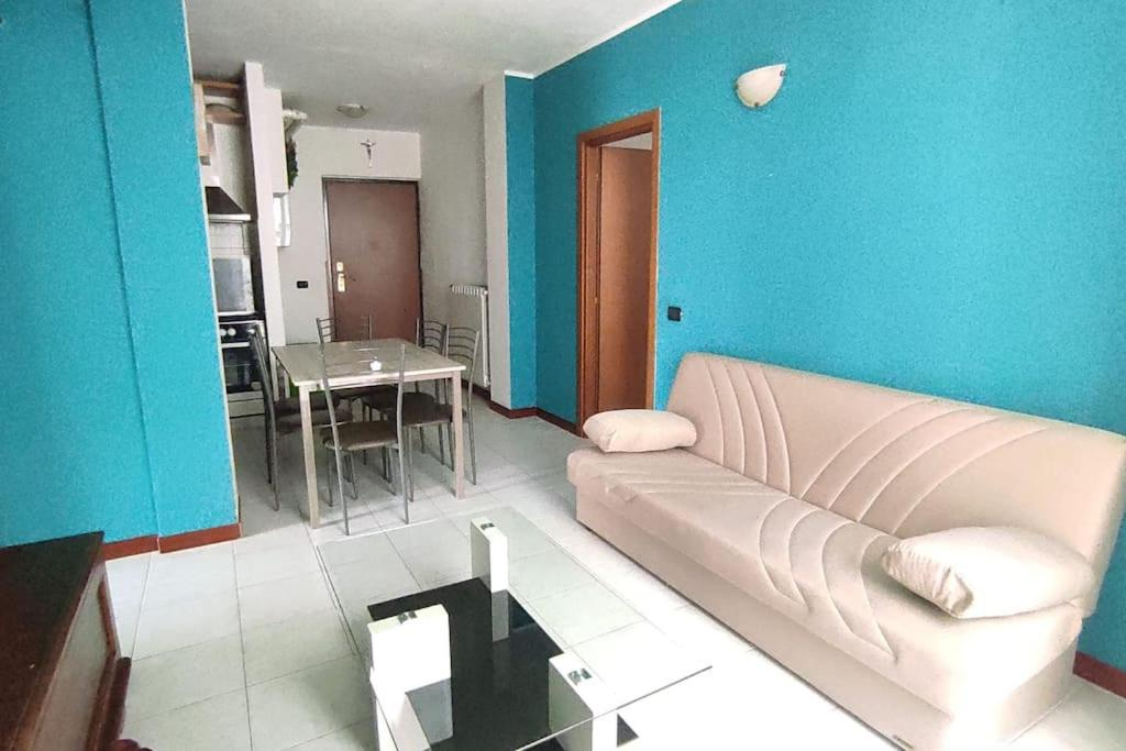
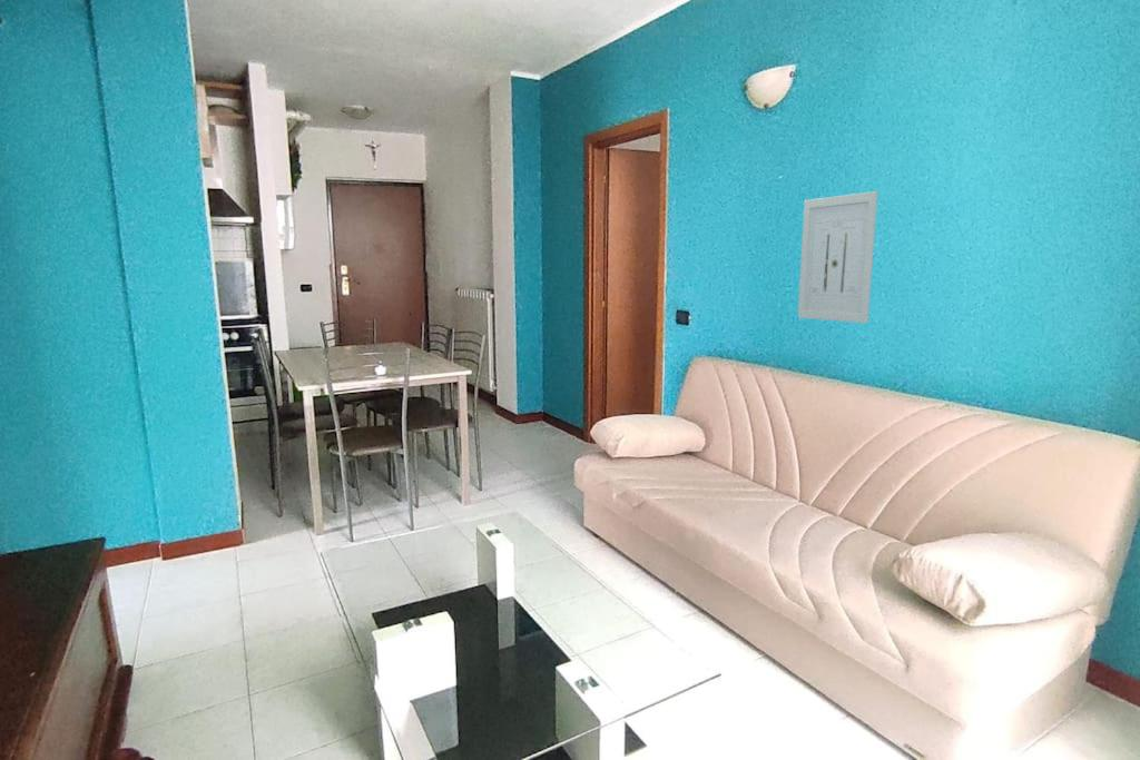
+ wall art (834, 258)
